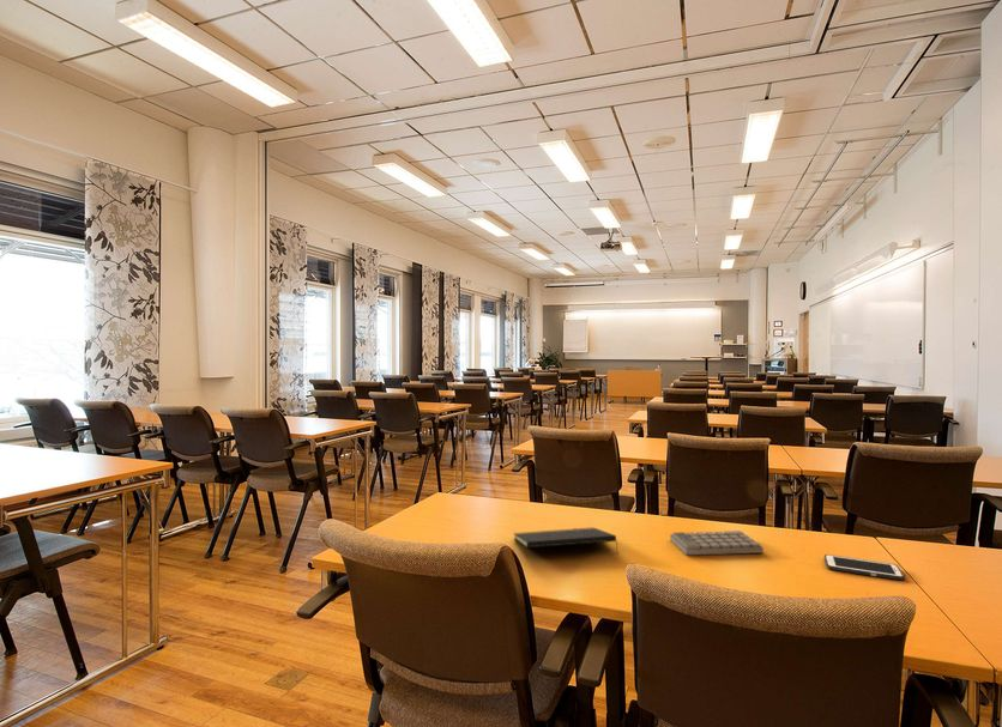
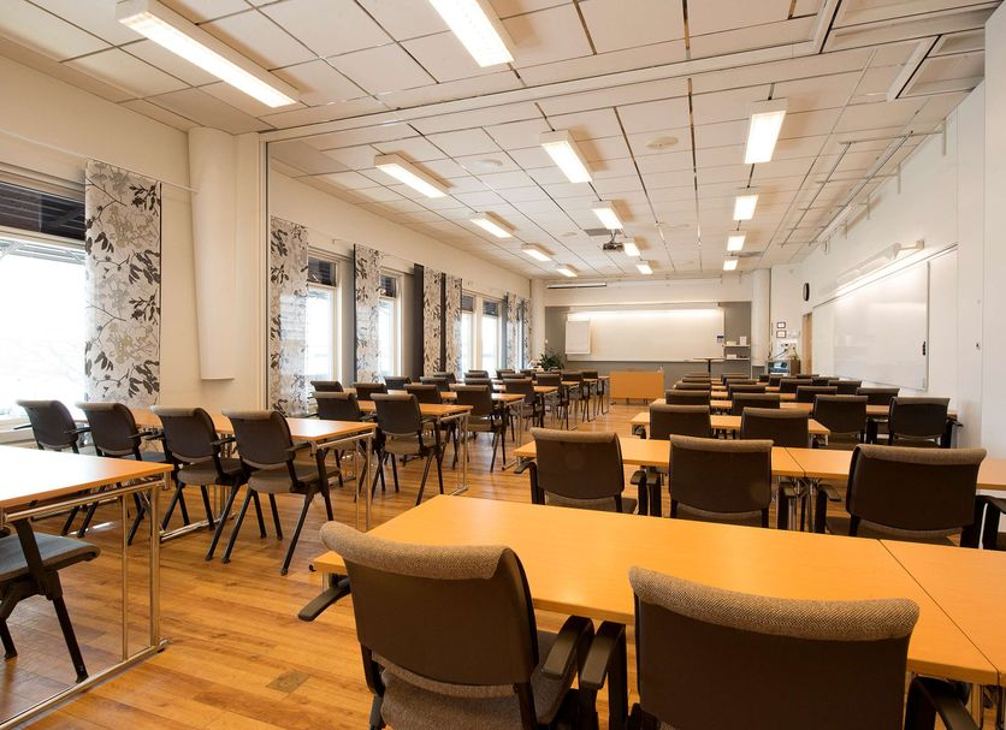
- calculator (714, 541)
- notepad (562, 537)
- cell phone (862, 567)
